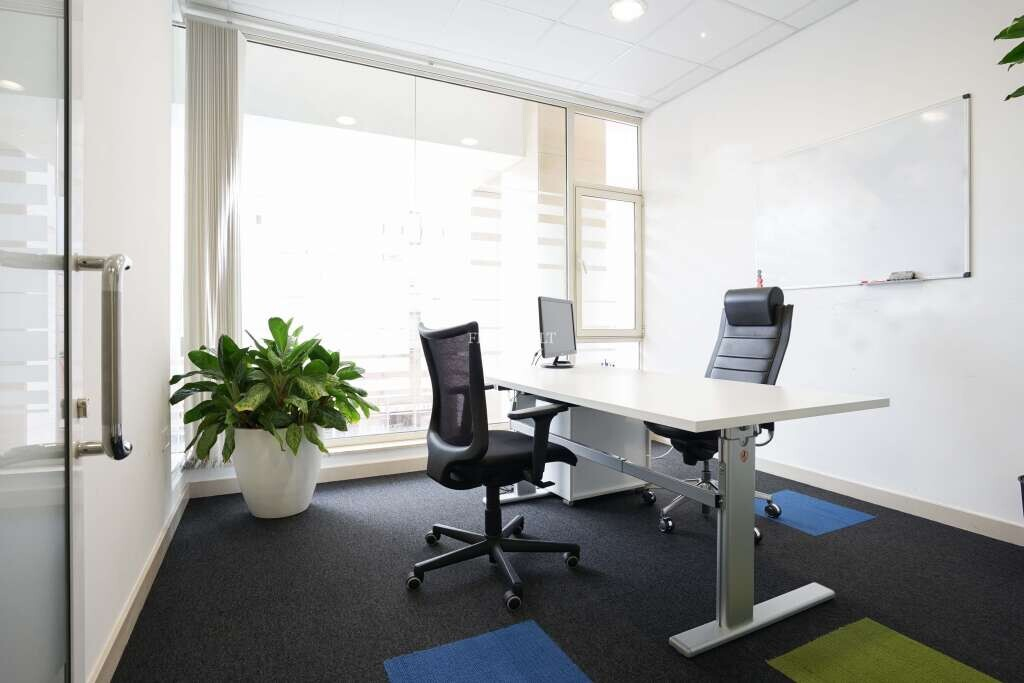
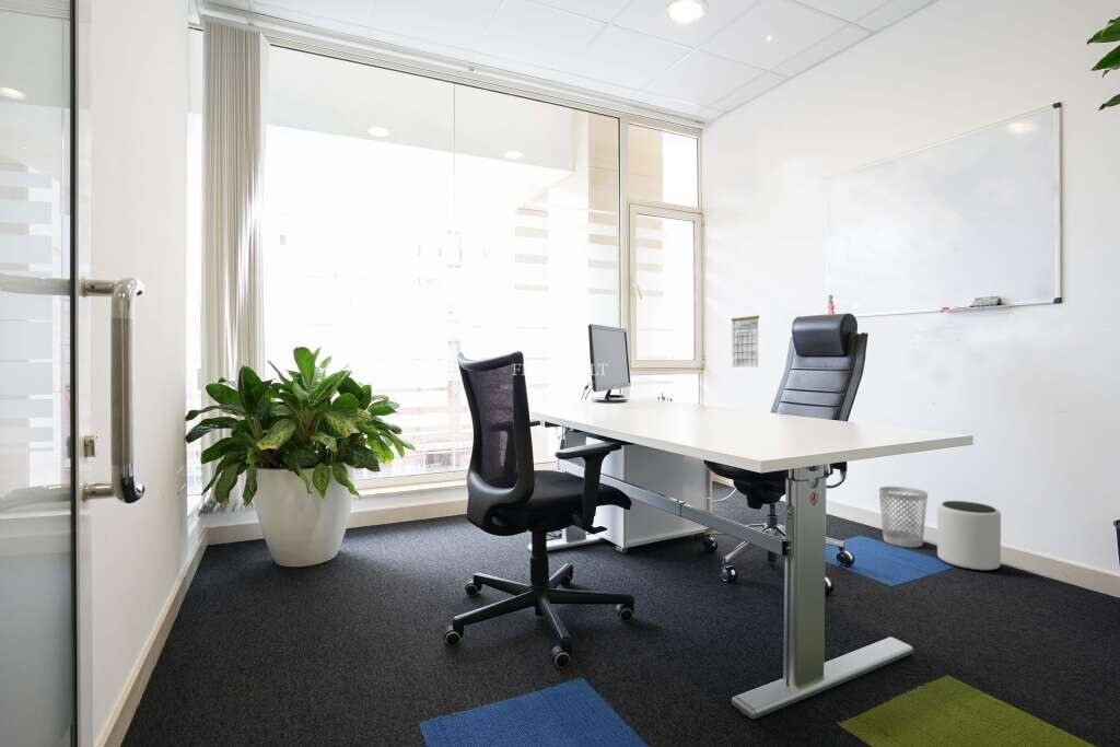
+ calendar (745, 336)
+ wastebasket (902, 516)
+ plant pot (968, 534)
